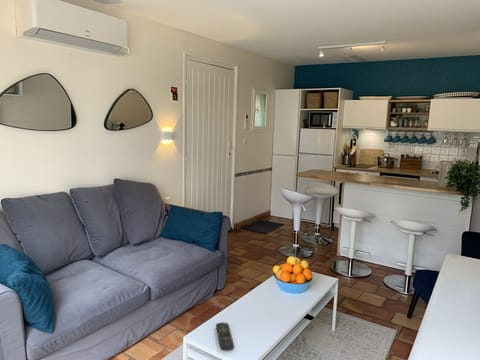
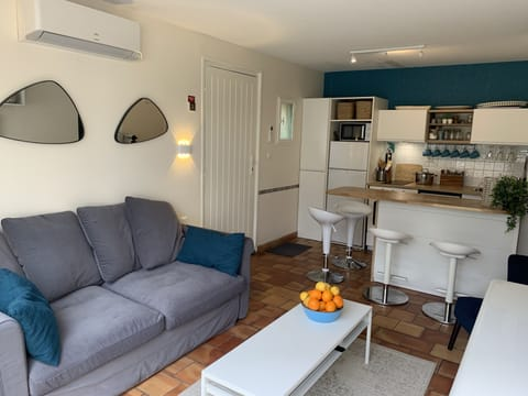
- remote control (224, 335)
